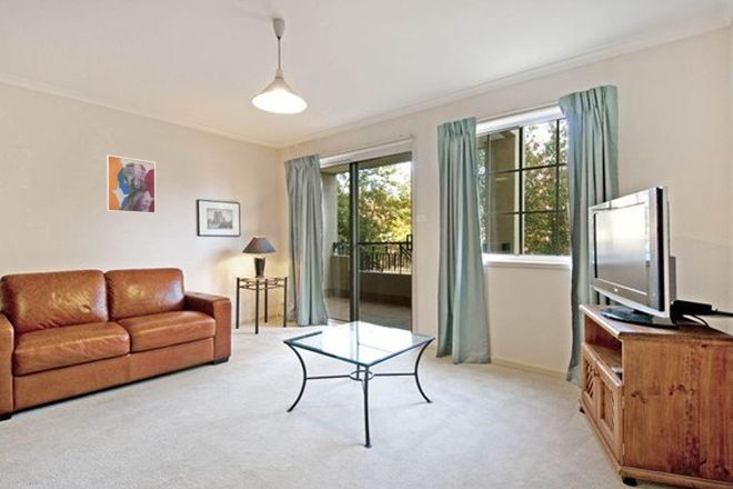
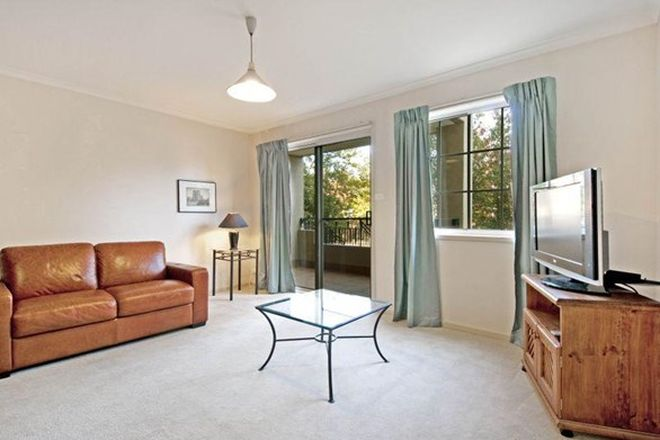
- wall art (131, 184)
